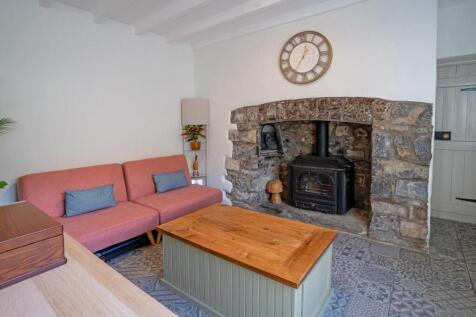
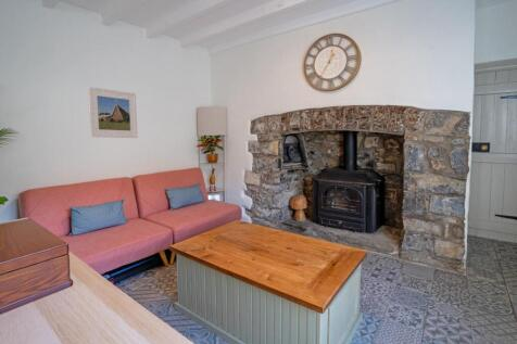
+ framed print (114, 114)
